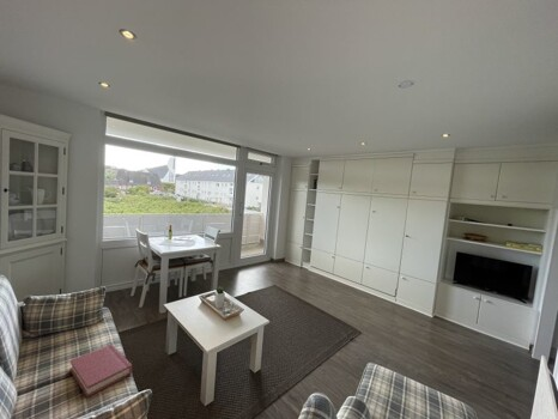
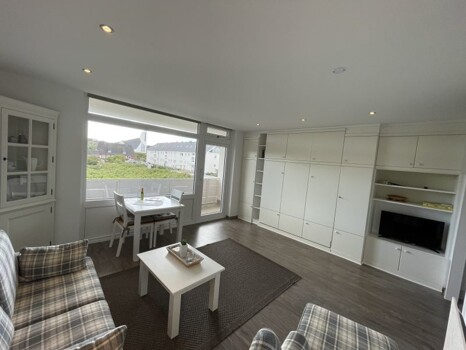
- hardback book (101, 366)
